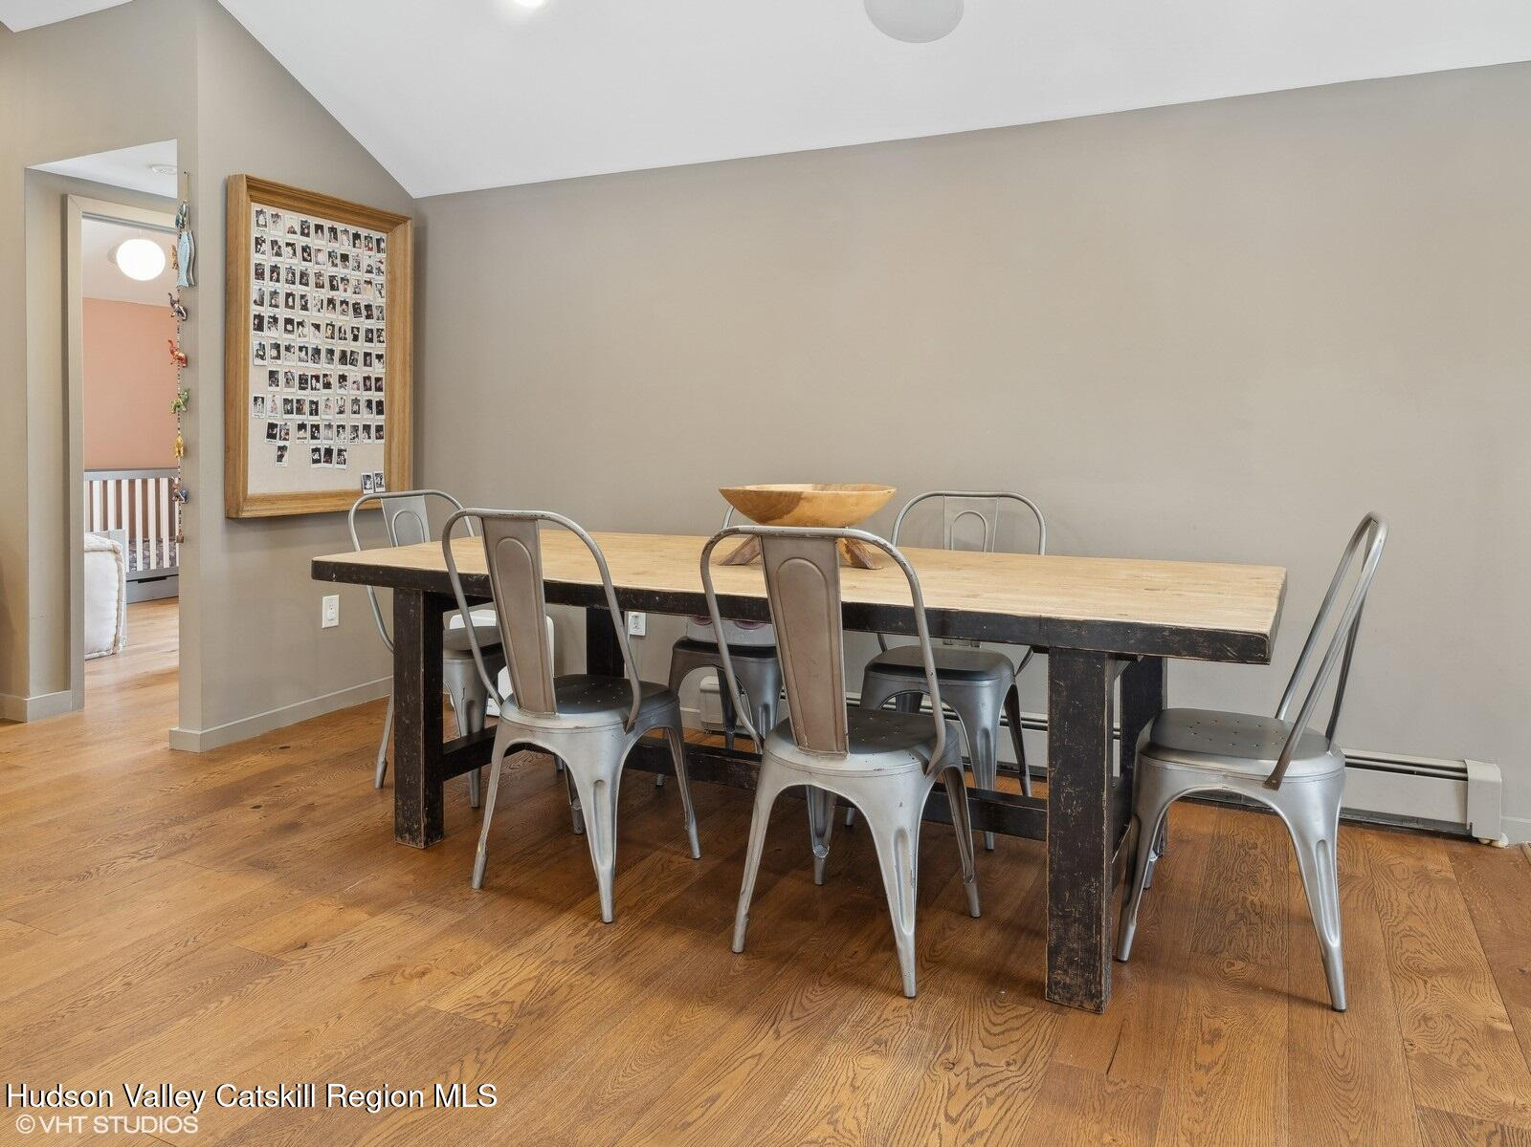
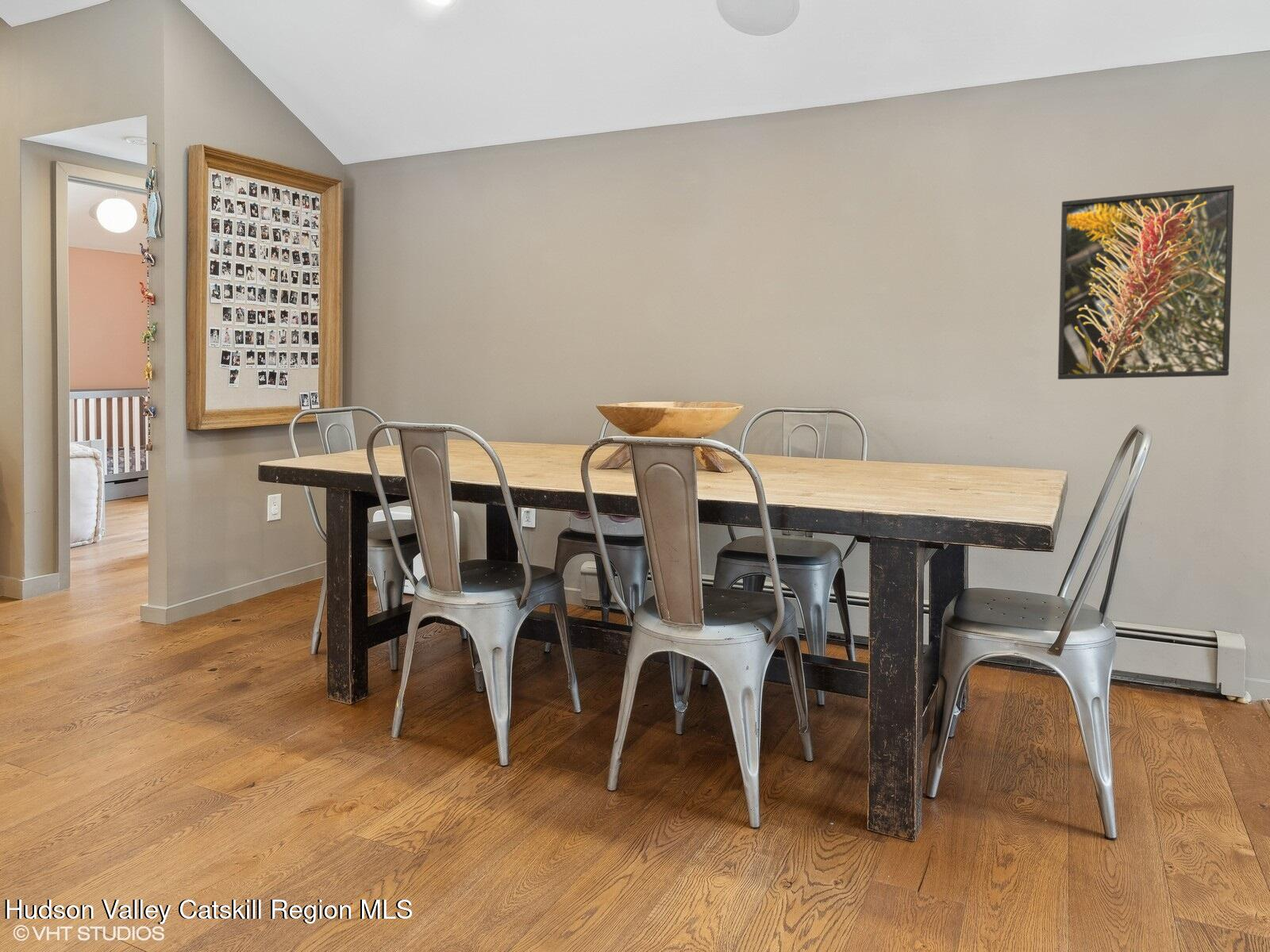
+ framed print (1142, 286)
